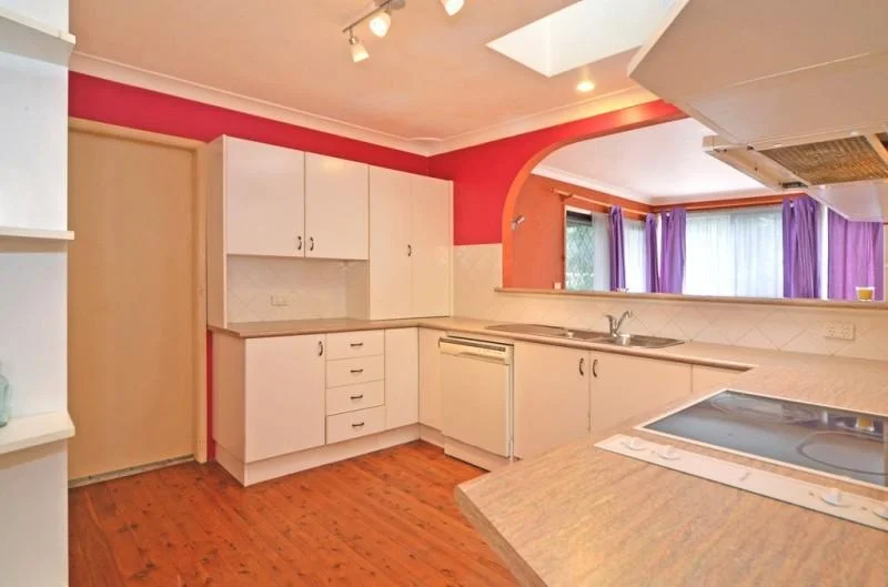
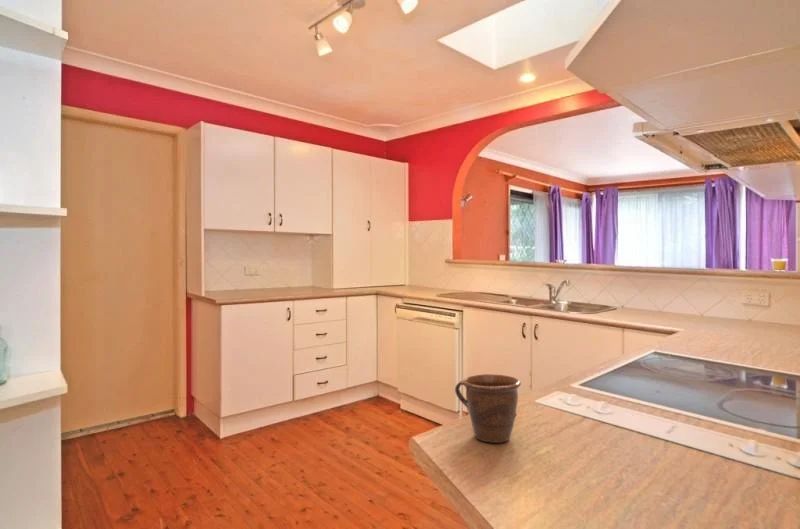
+ mug (487, 407)
